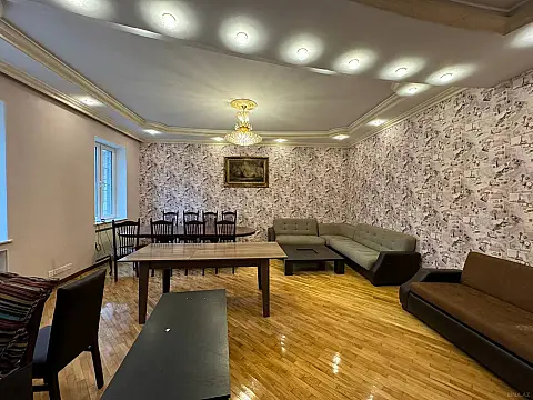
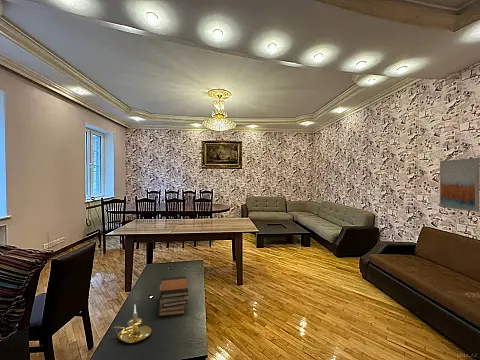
+ candle holder (132, 320)
+ wall art (458, 184)
+ book stack (173, 294)
